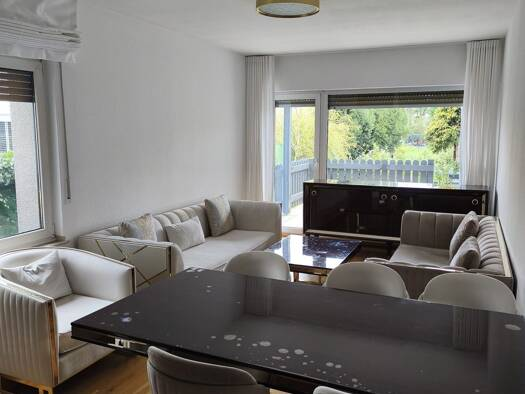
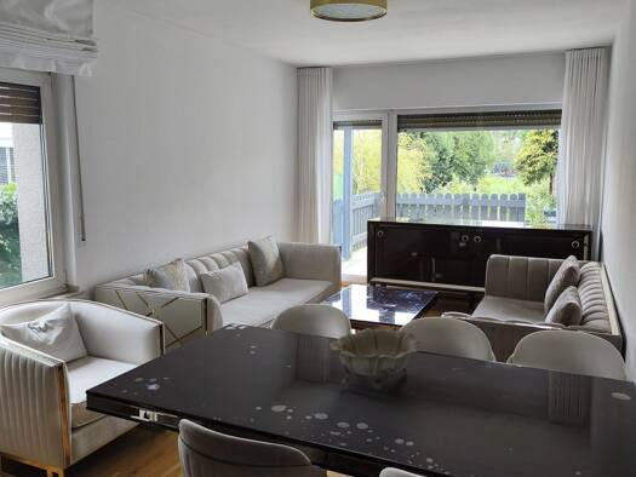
+ decorative bowl (374, 358)
